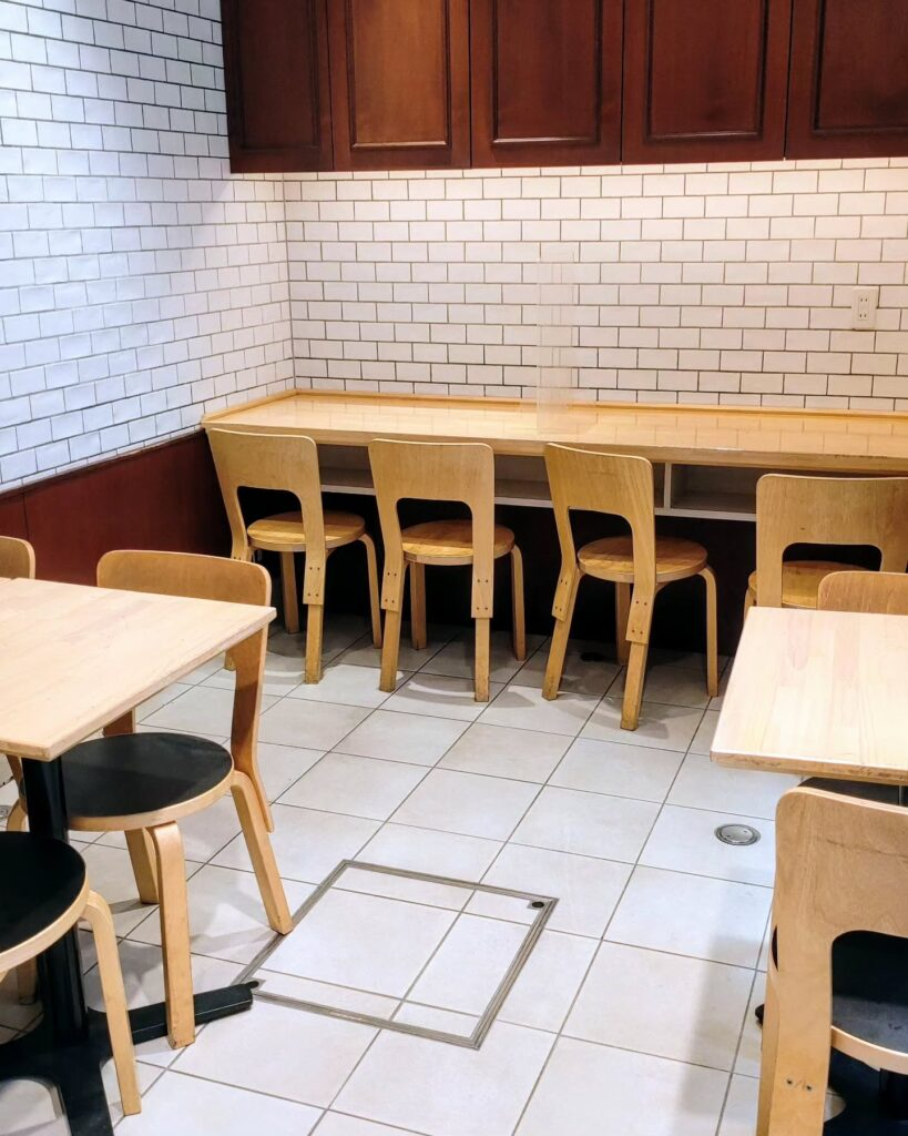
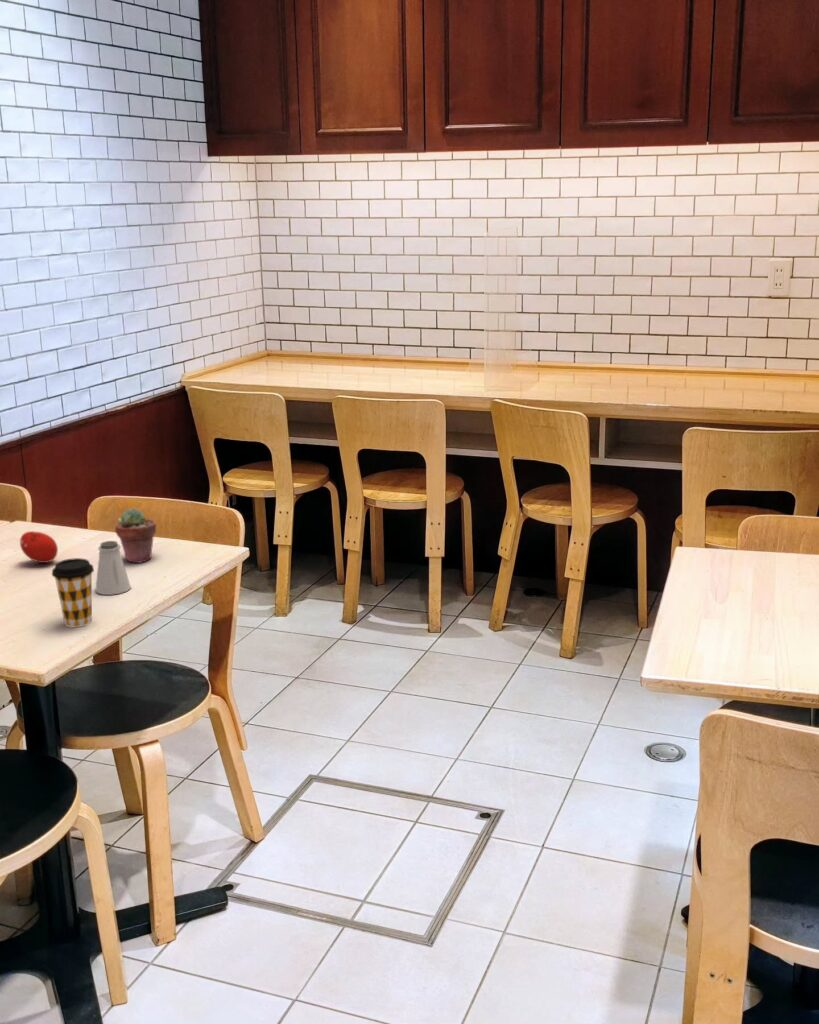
+ coffee cup (75, 593)
+ potted succulent (136, 533)
+ saltshaker (111, 566)
+ fruit (39, 546)
